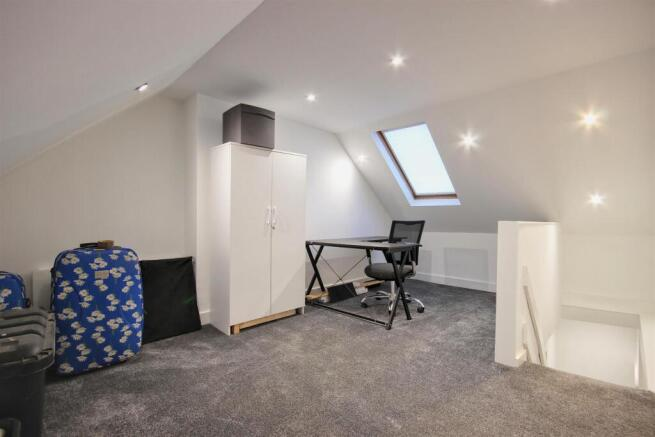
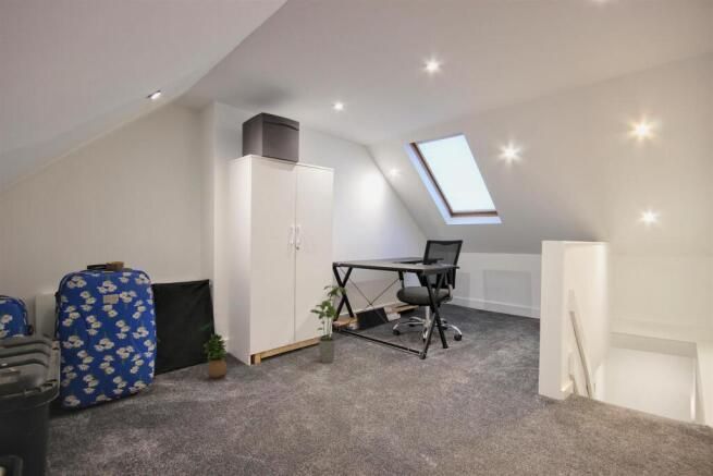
+ potted plant (216, 356)
+ house plant (328, 321)
